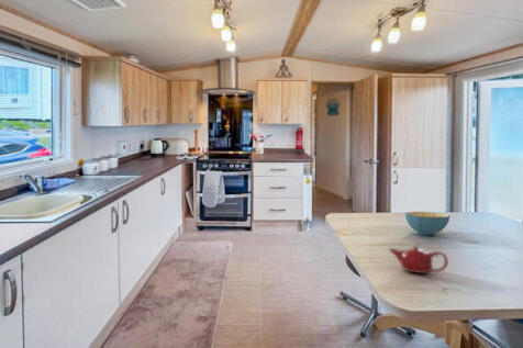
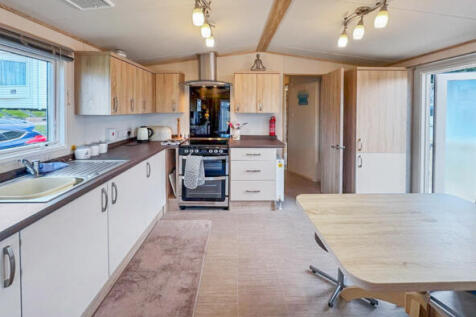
- teapot (416, 258)
- cereal bowl (426, 224)
